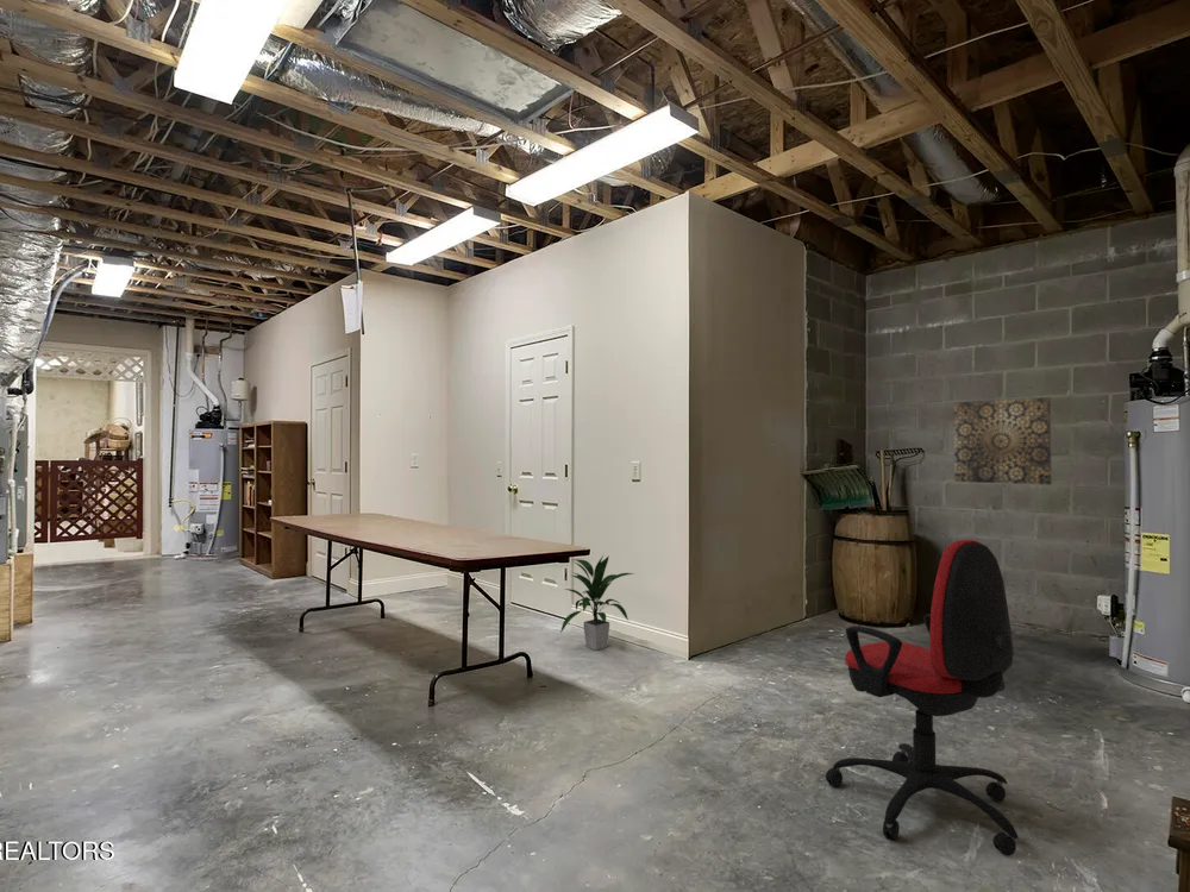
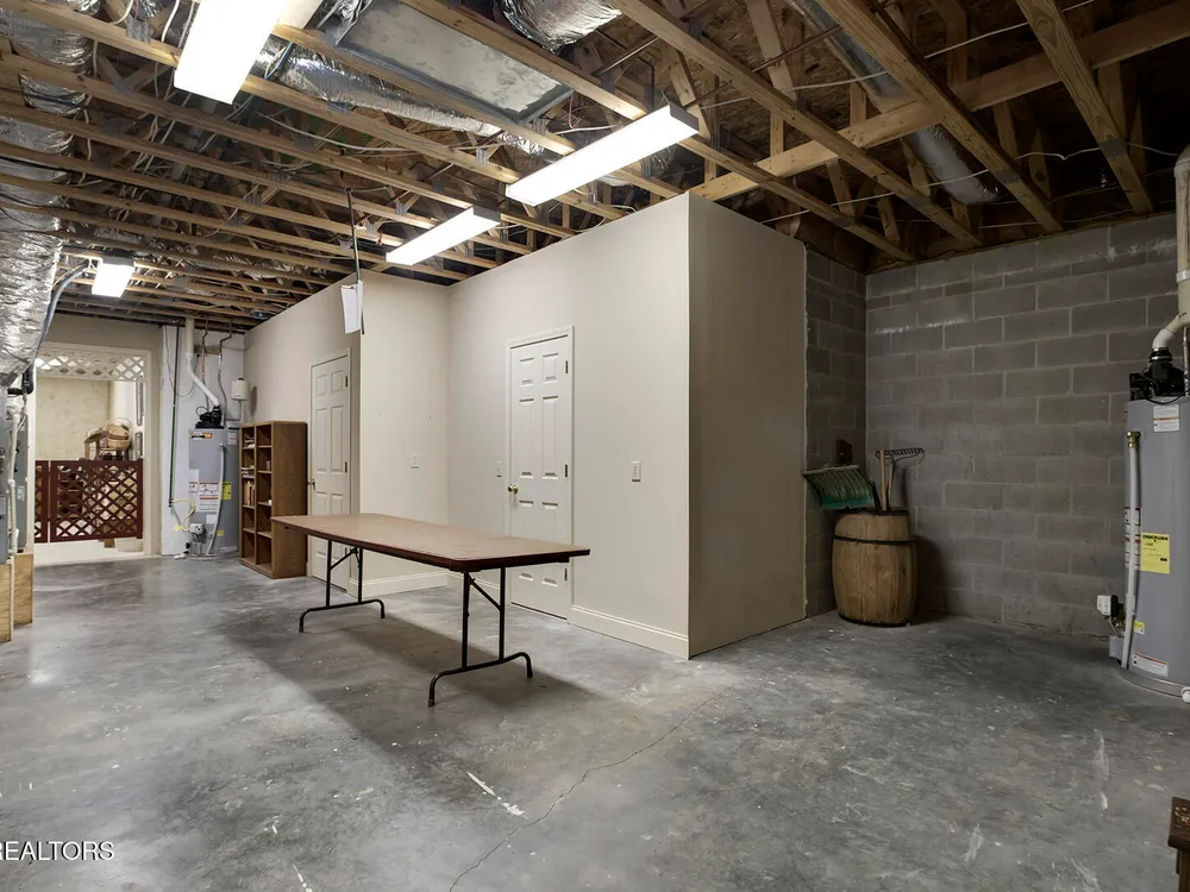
- wall art (1000, 441)
- office chair (931, 672)
- indoor plant (593, 599)
